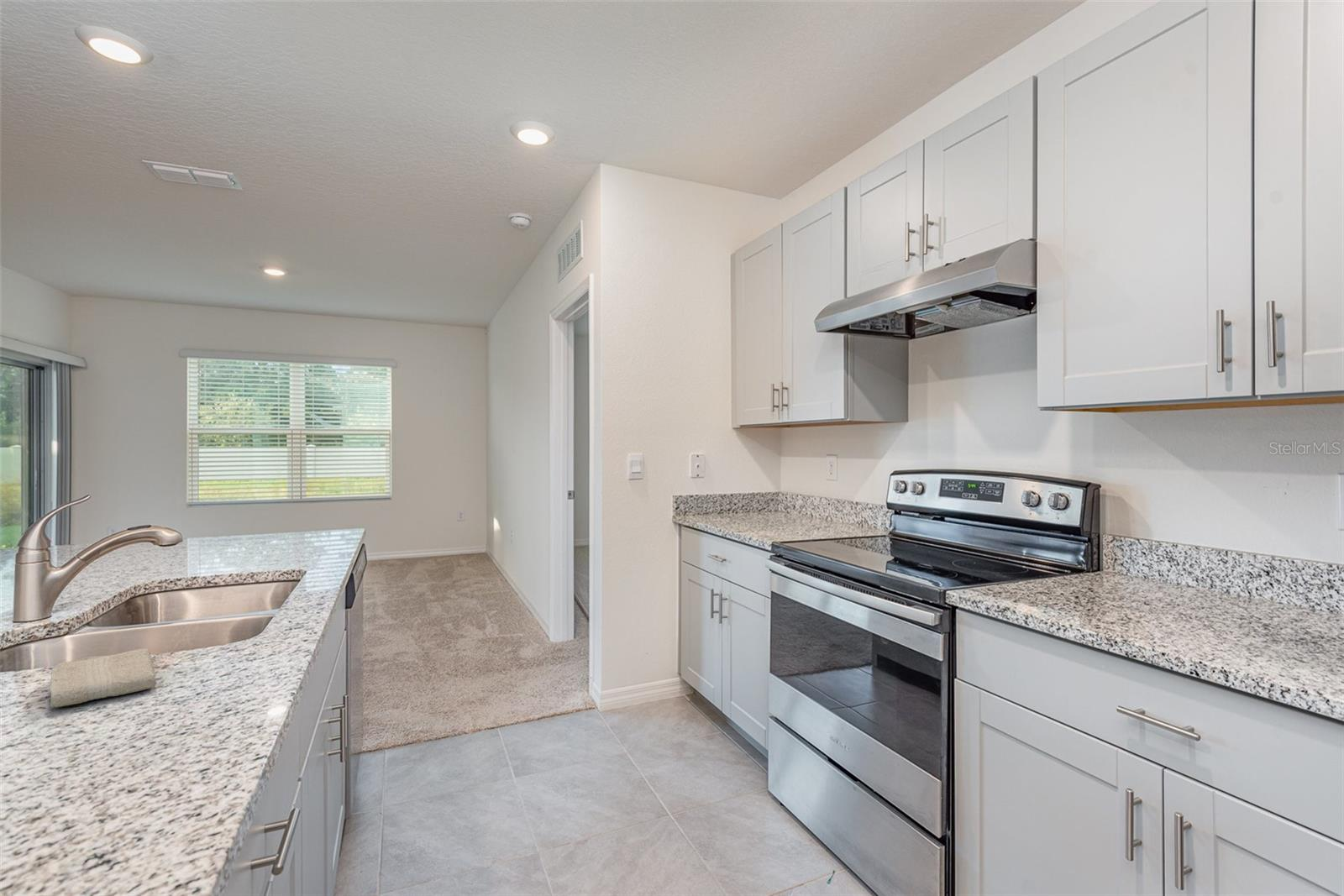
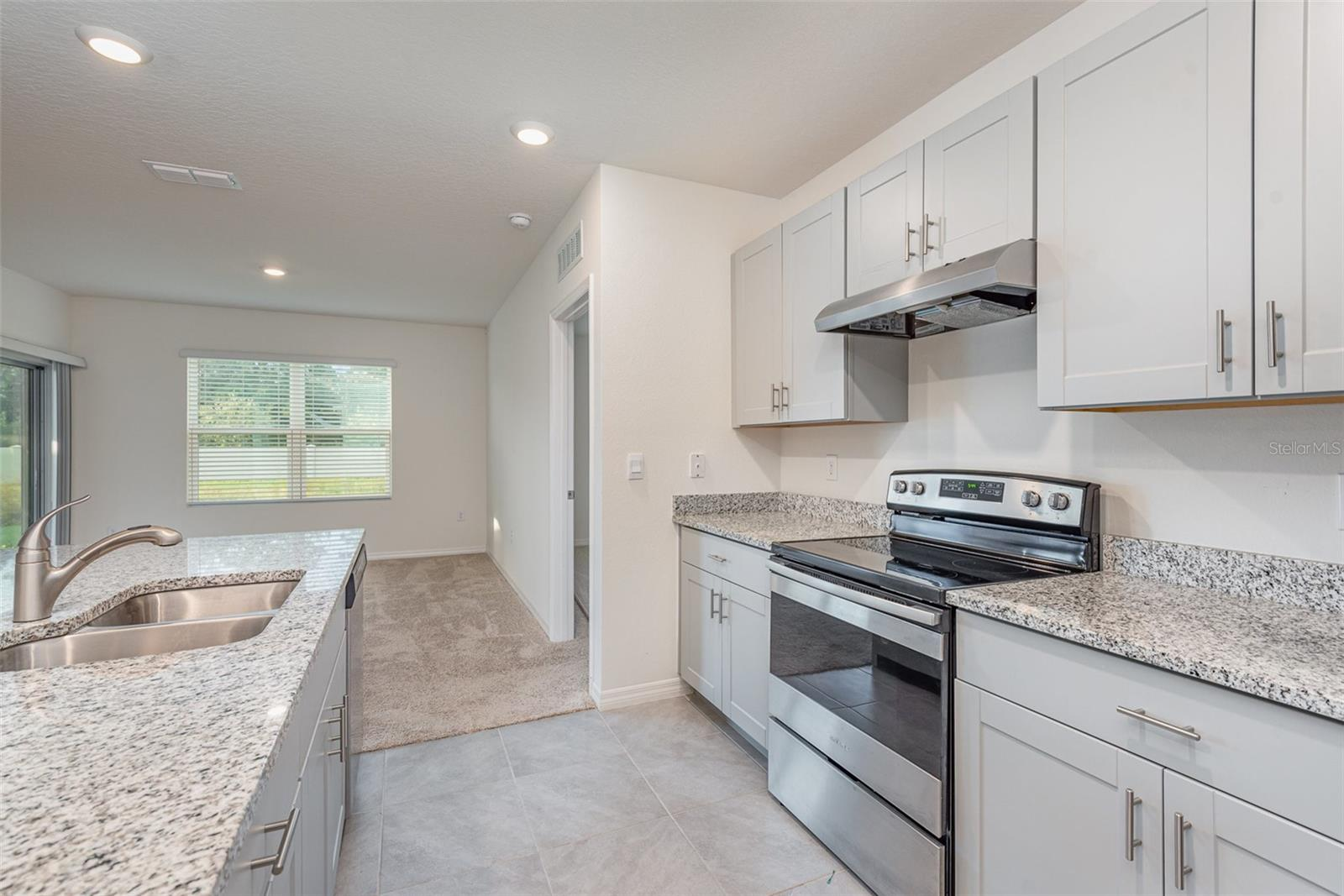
- washcloth (104, 673)
